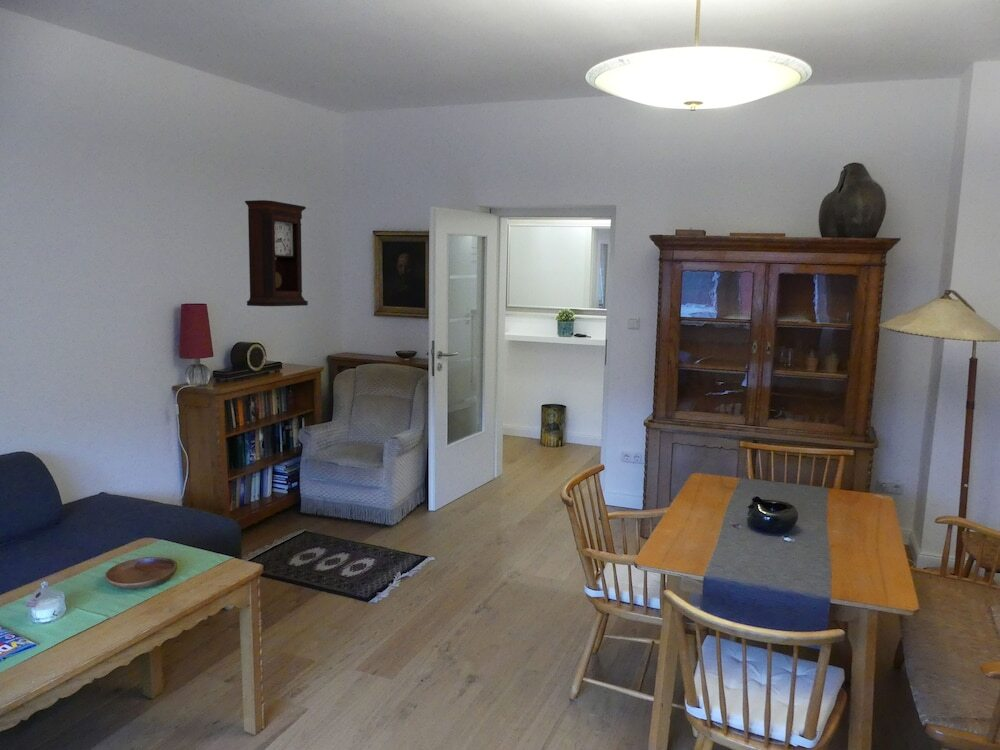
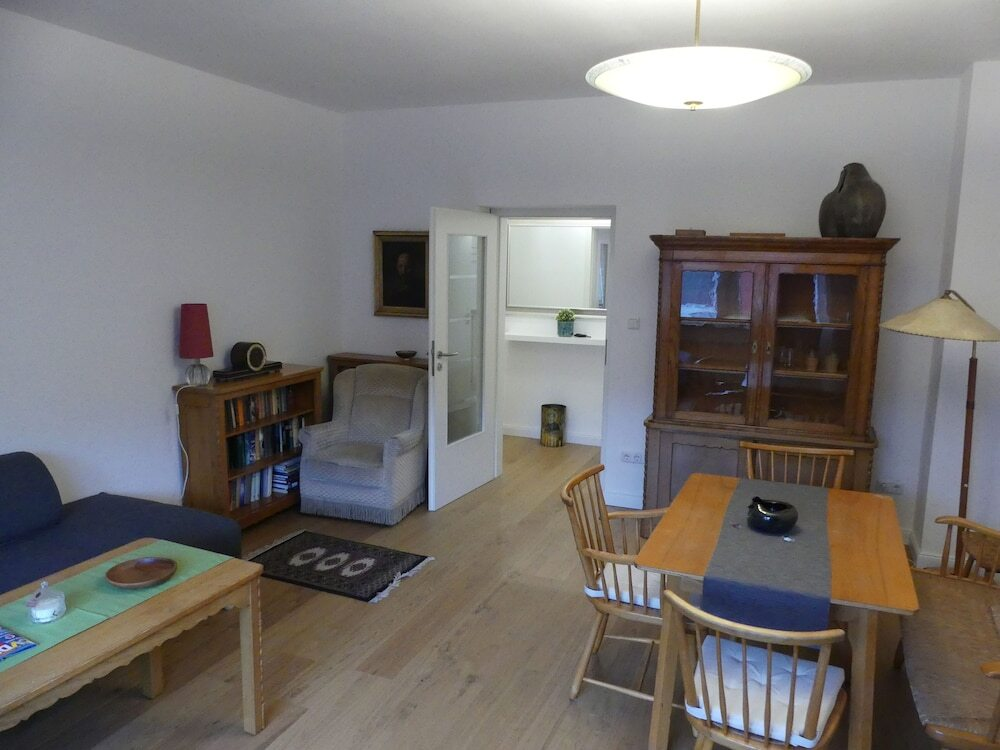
- pendulum clock (279, 255)
